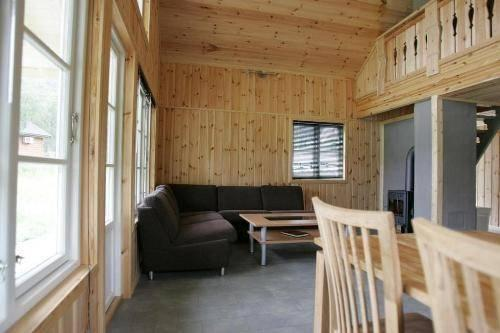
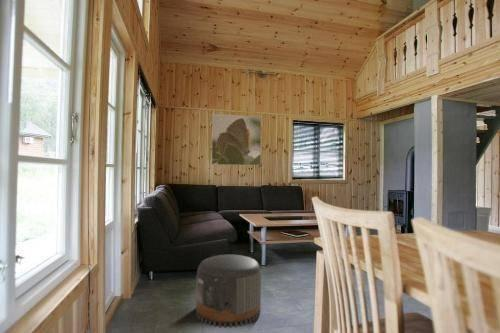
+ pouf (228, 284)
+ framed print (236, 140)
